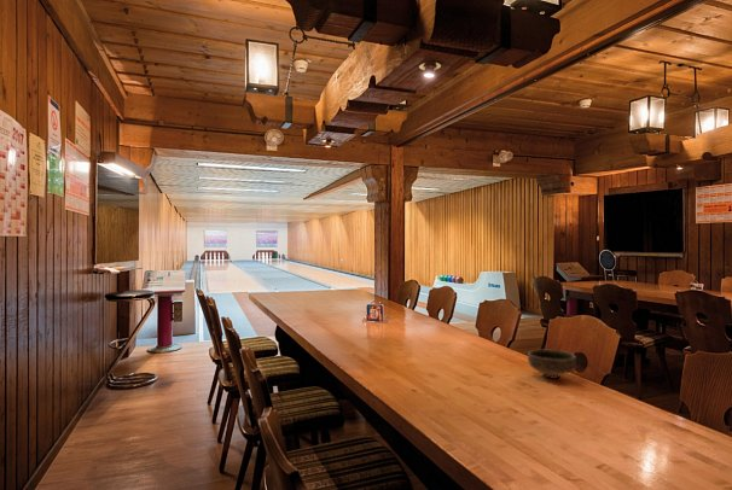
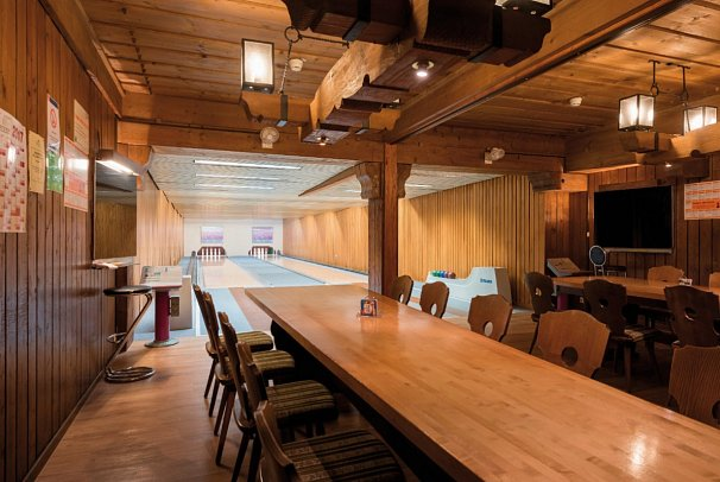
- bowl (551, 364)
